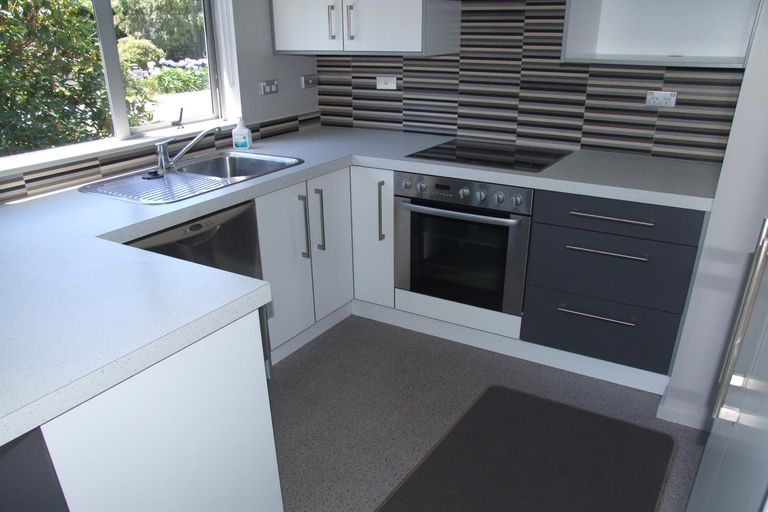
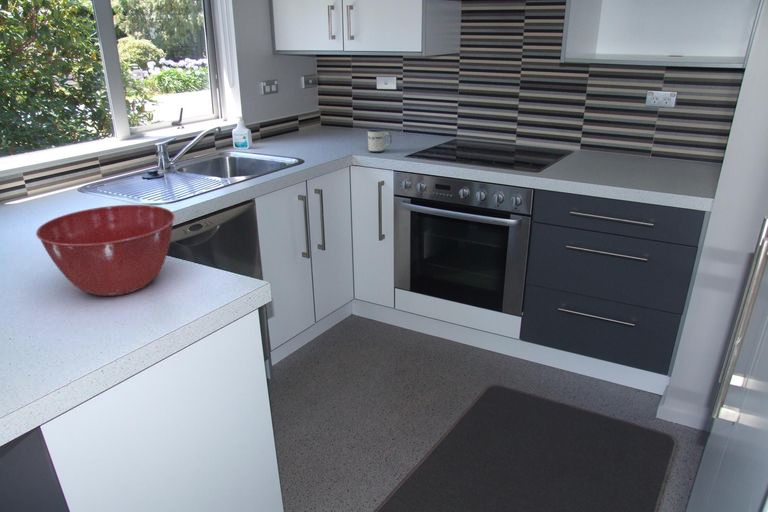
+ mixing bowl (113, 253)
+ mug (379, 140)
